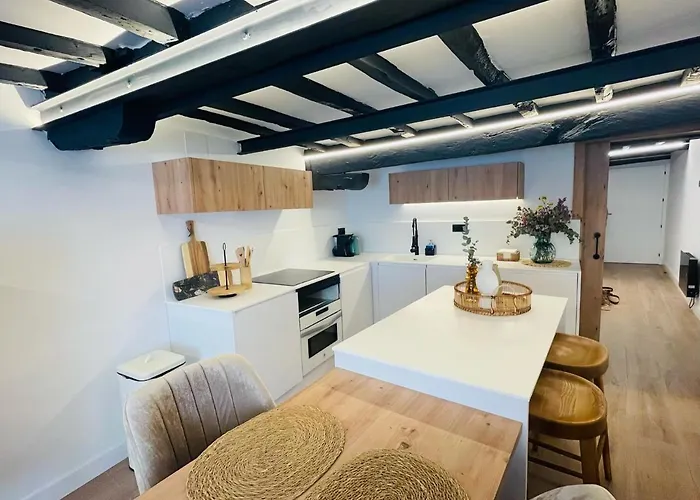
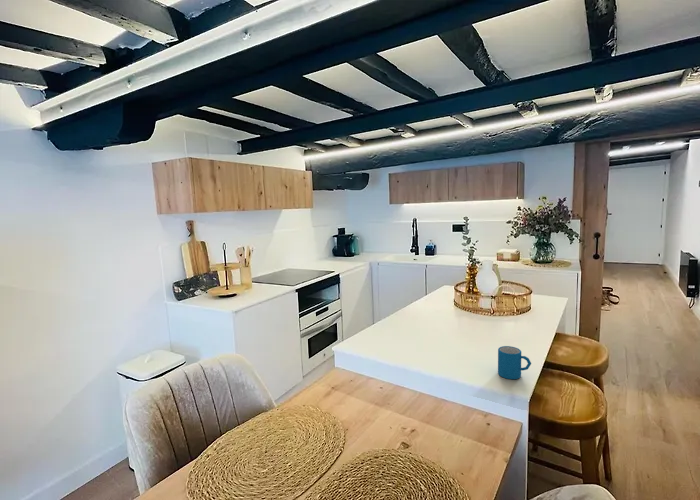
+ mug (514, 363)
